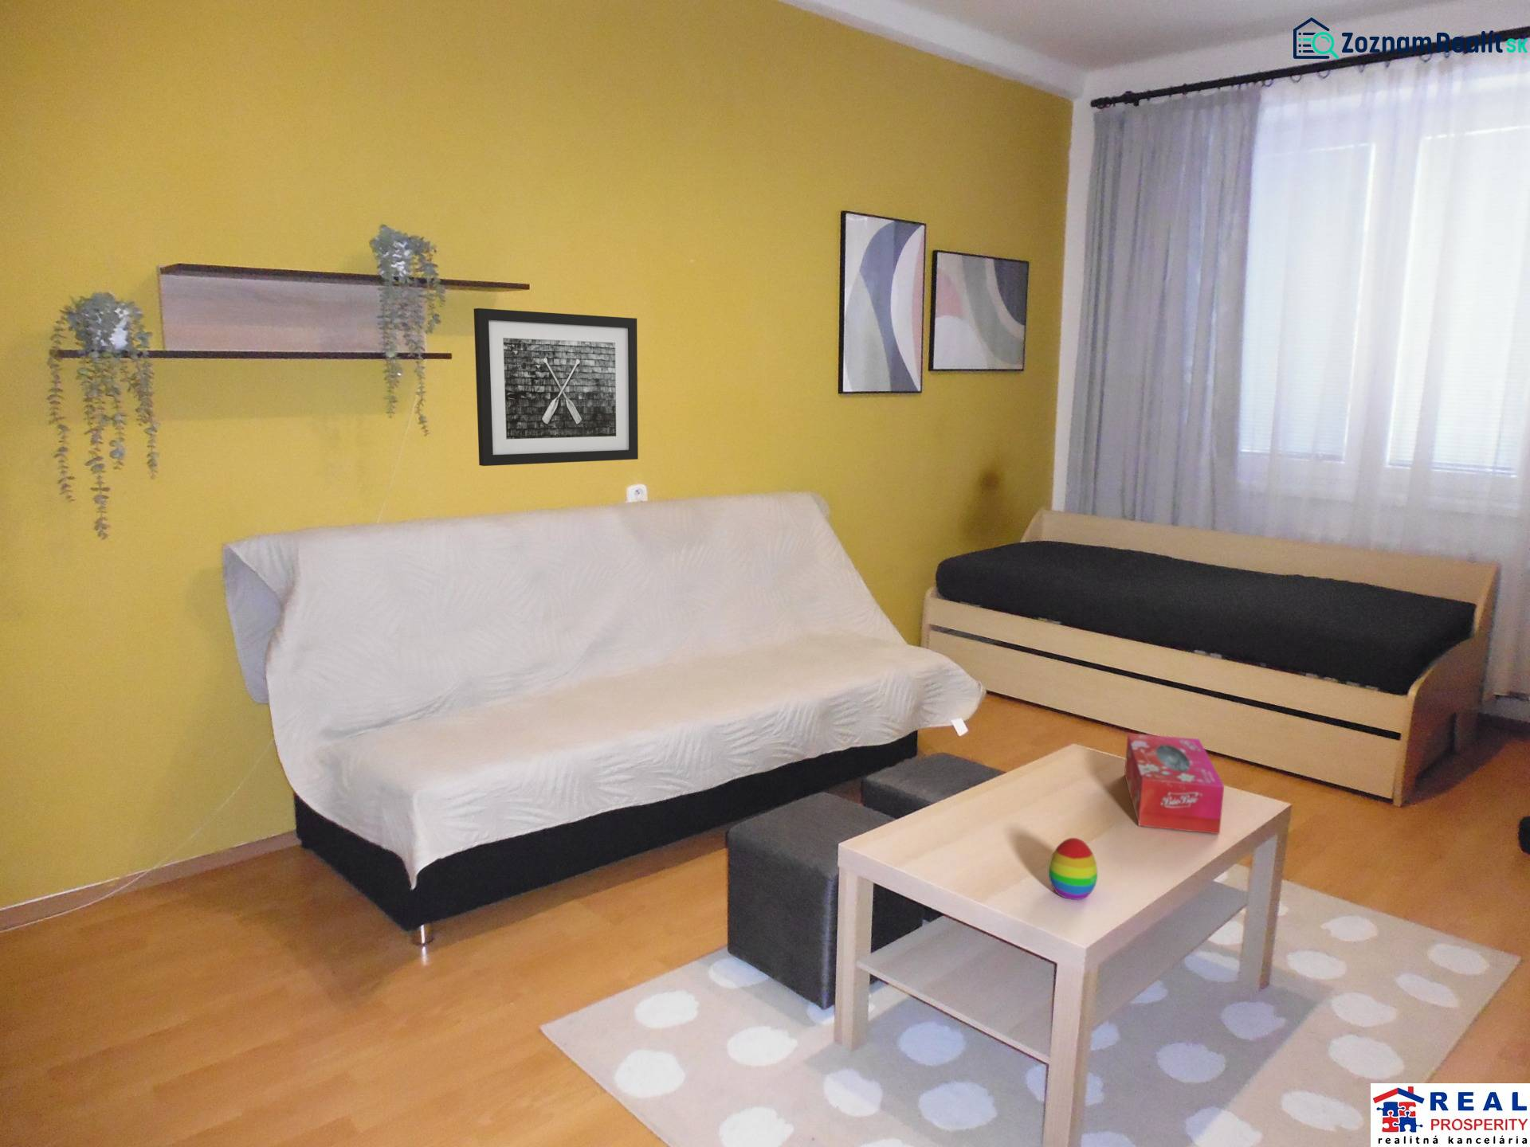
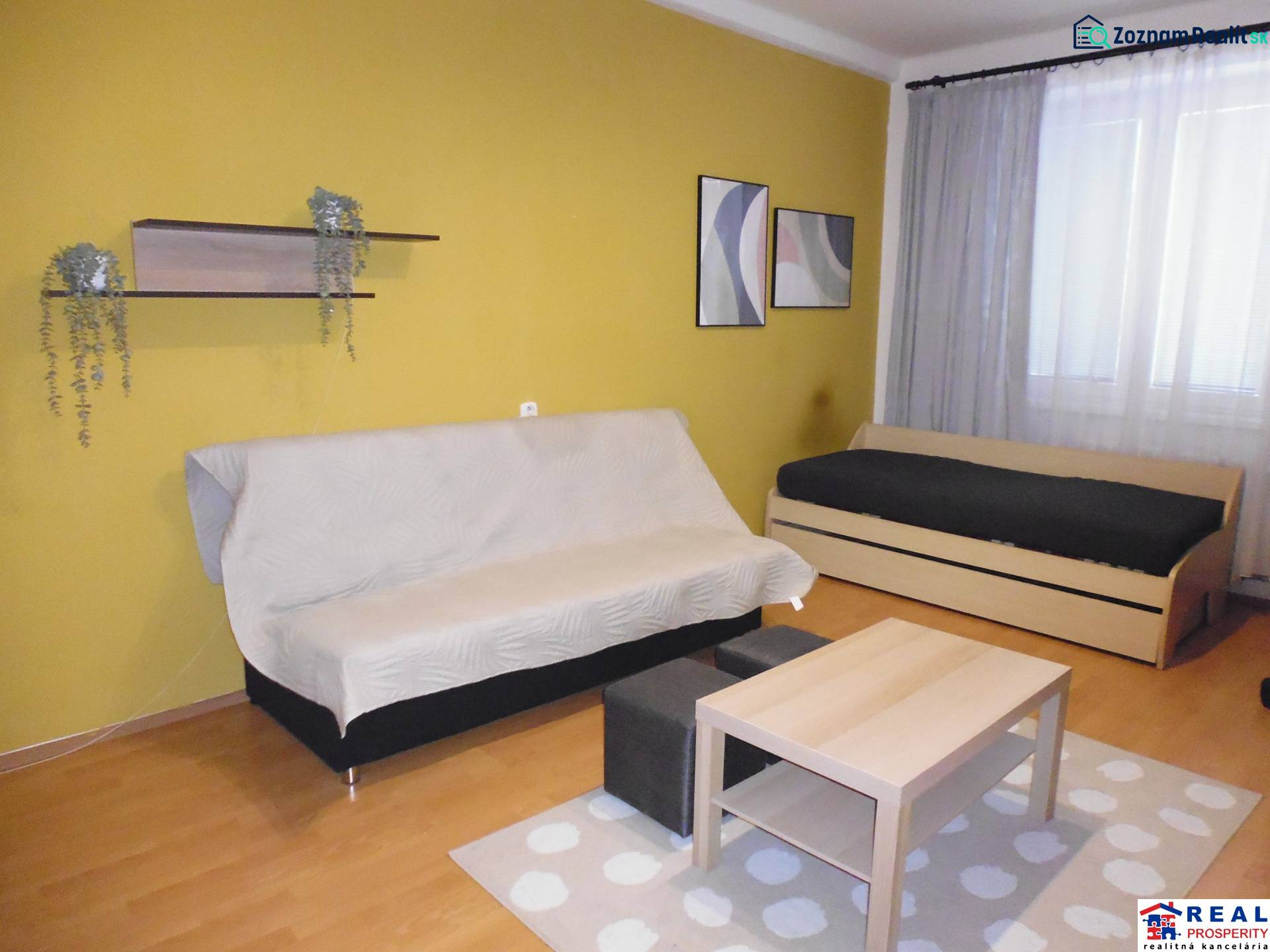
- wall art (561, 389)
- decorative egg (1072, 866)
- tissue box (1171, 780)
